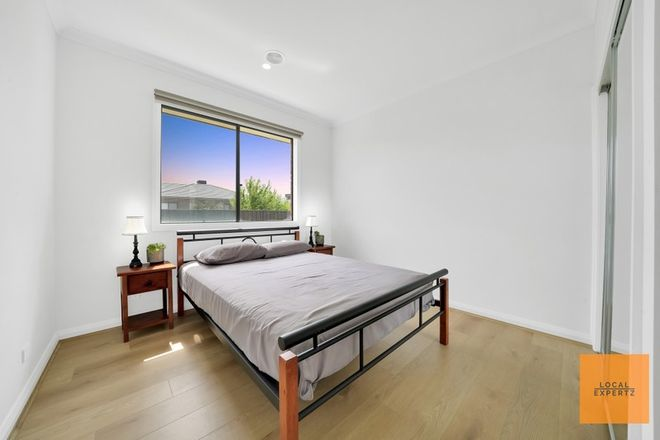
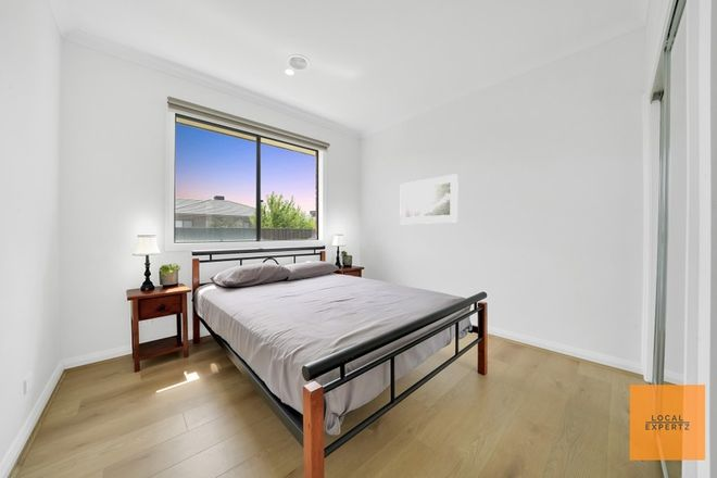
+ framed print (426, 201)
